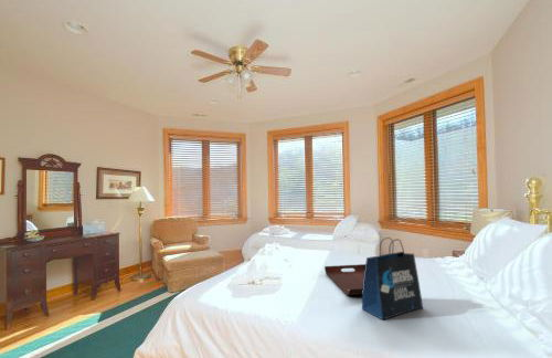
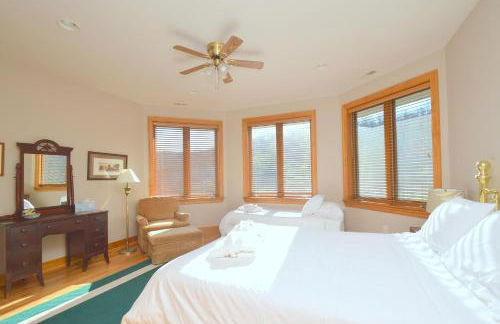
- tote bag (391, 273)
- serving tray (360, 278)
